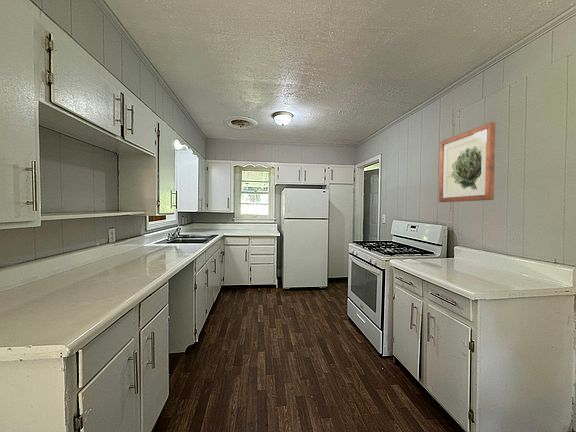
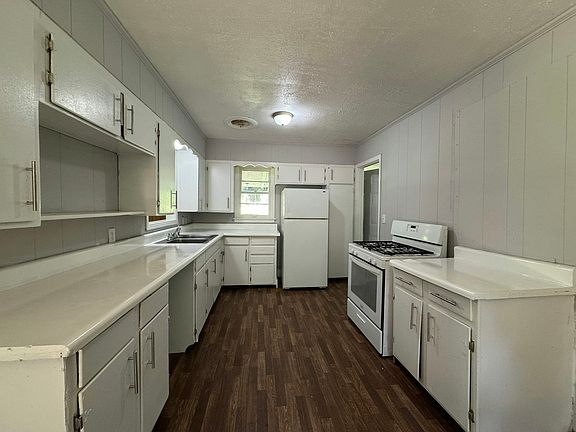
- wall art (463, 167)
